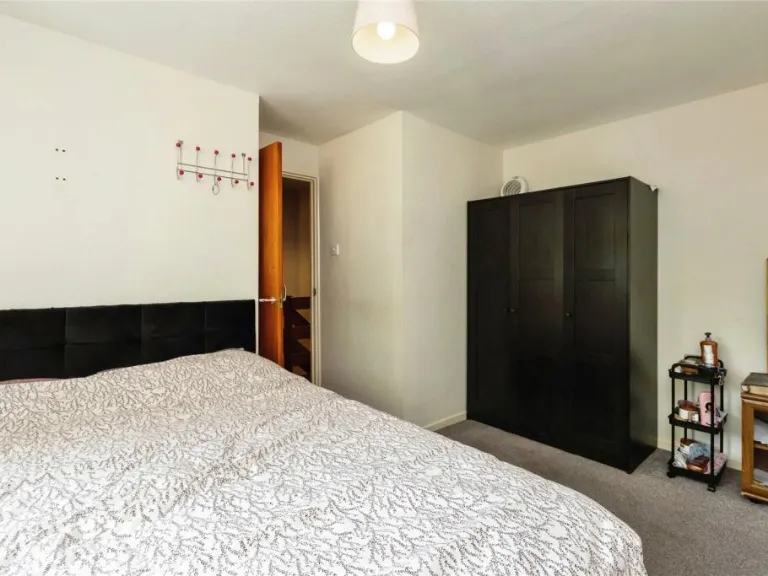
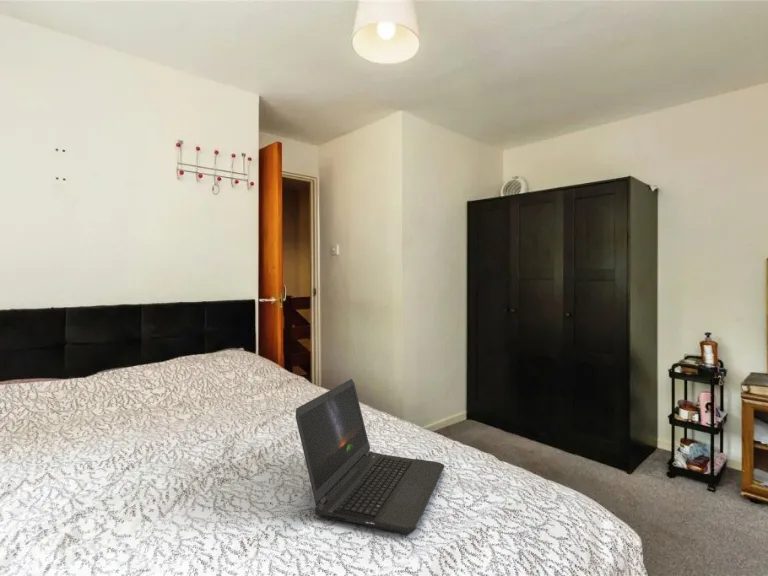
+ laptop computer (369, 446)
